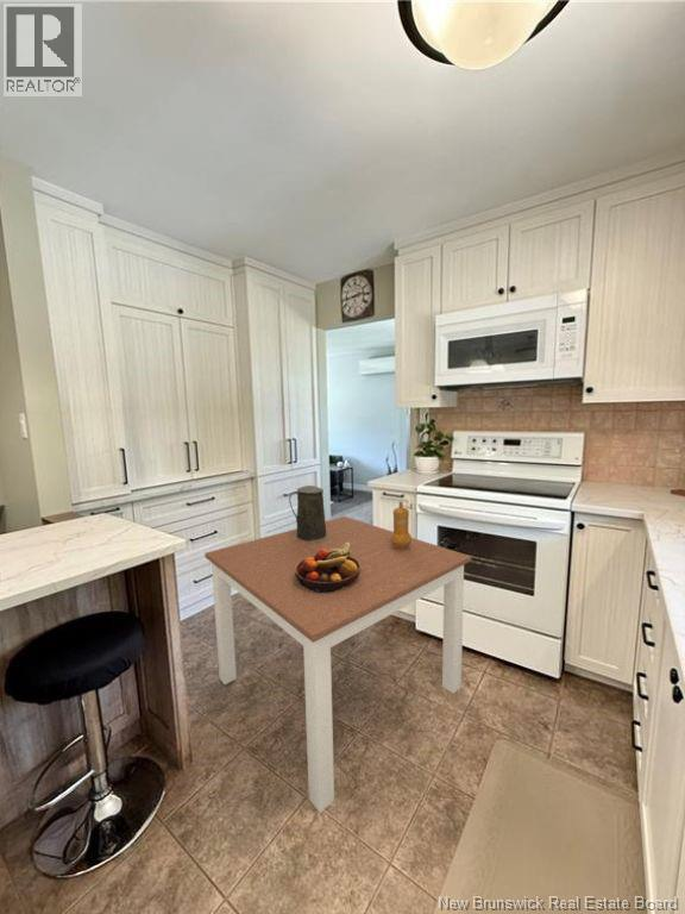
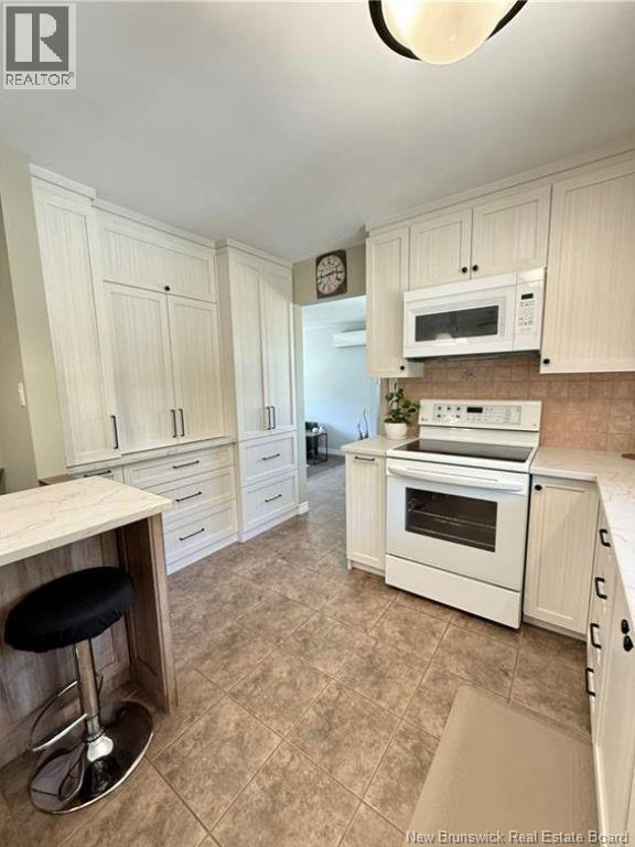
- fruit bowl (327, 563)
- dining table (335, 620)
- pepper mill (402, 524)
- pitcher (308, 511)
